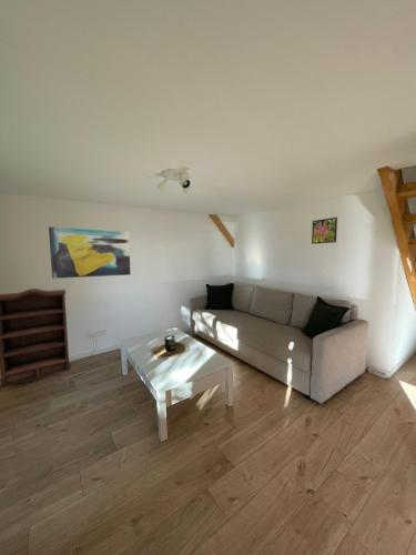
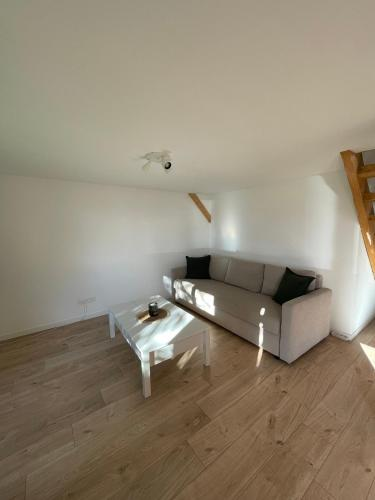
- wall art (93, 253)
- bookshelf (35, 332)
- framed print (324, 231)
